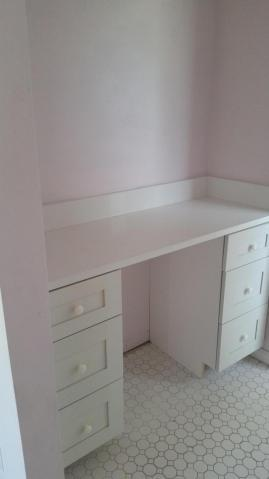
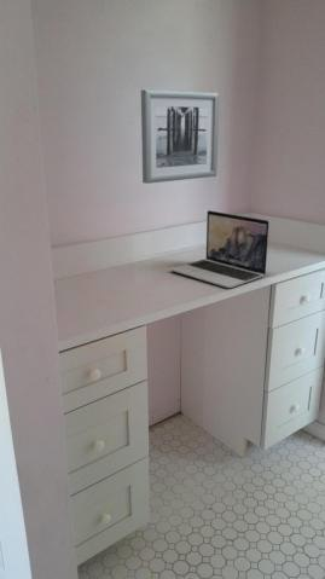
+ wall art (181, 137)
+ laptop (217, 247)
